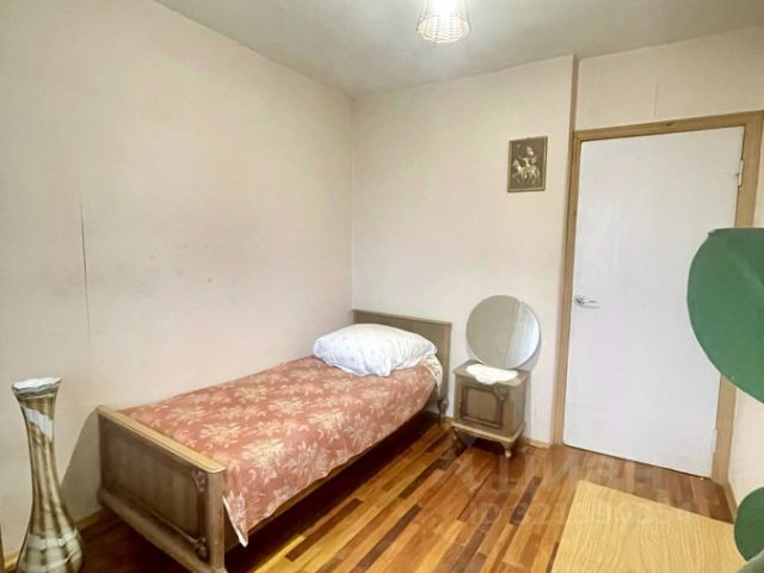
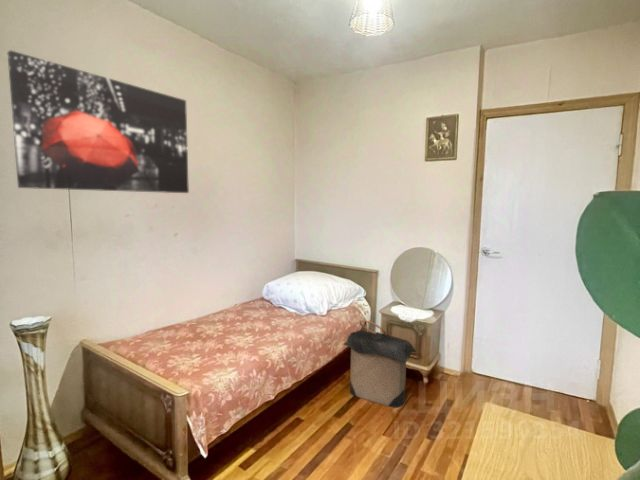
+ wall art (116, 136)
+ laundry hamper (379, 357)
